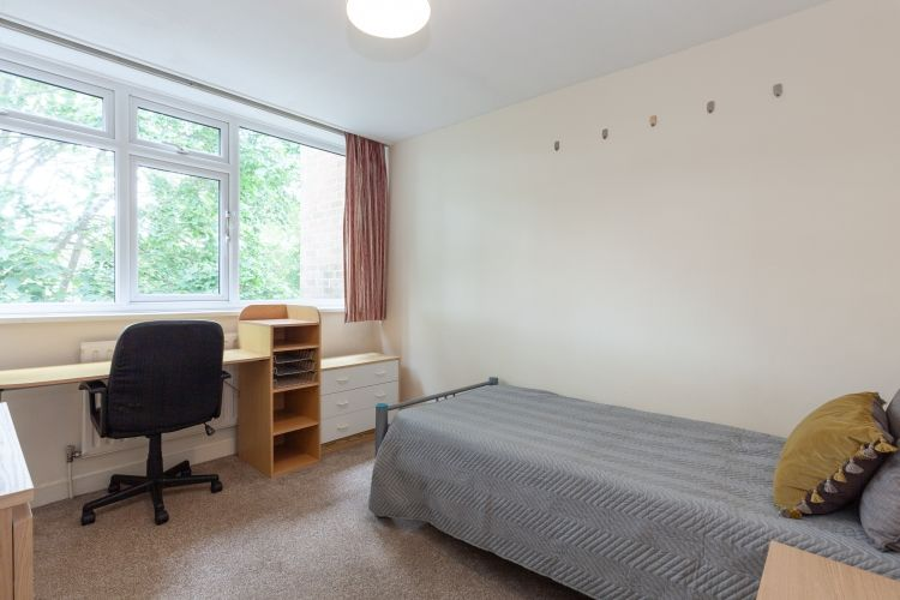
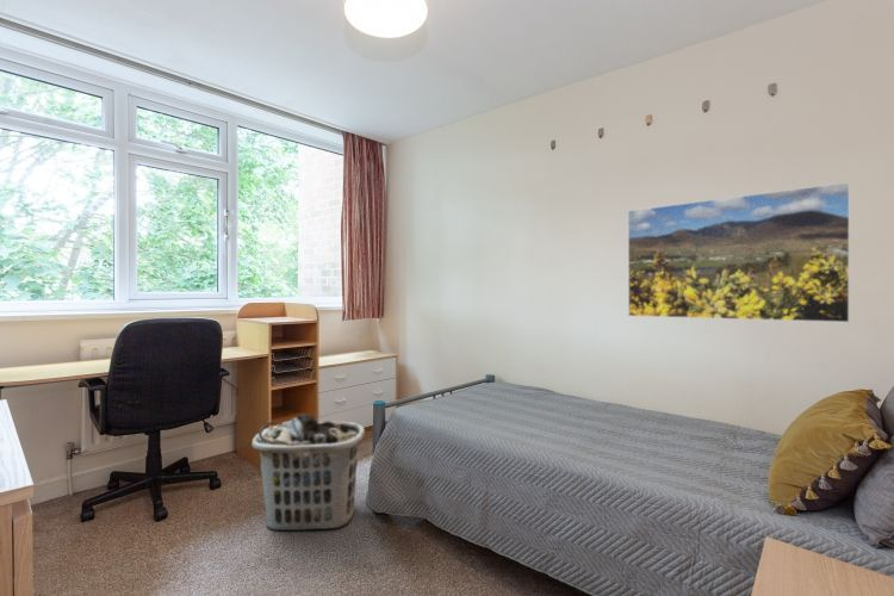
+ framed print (724, 259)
+ clothes hamper (310, 466)
